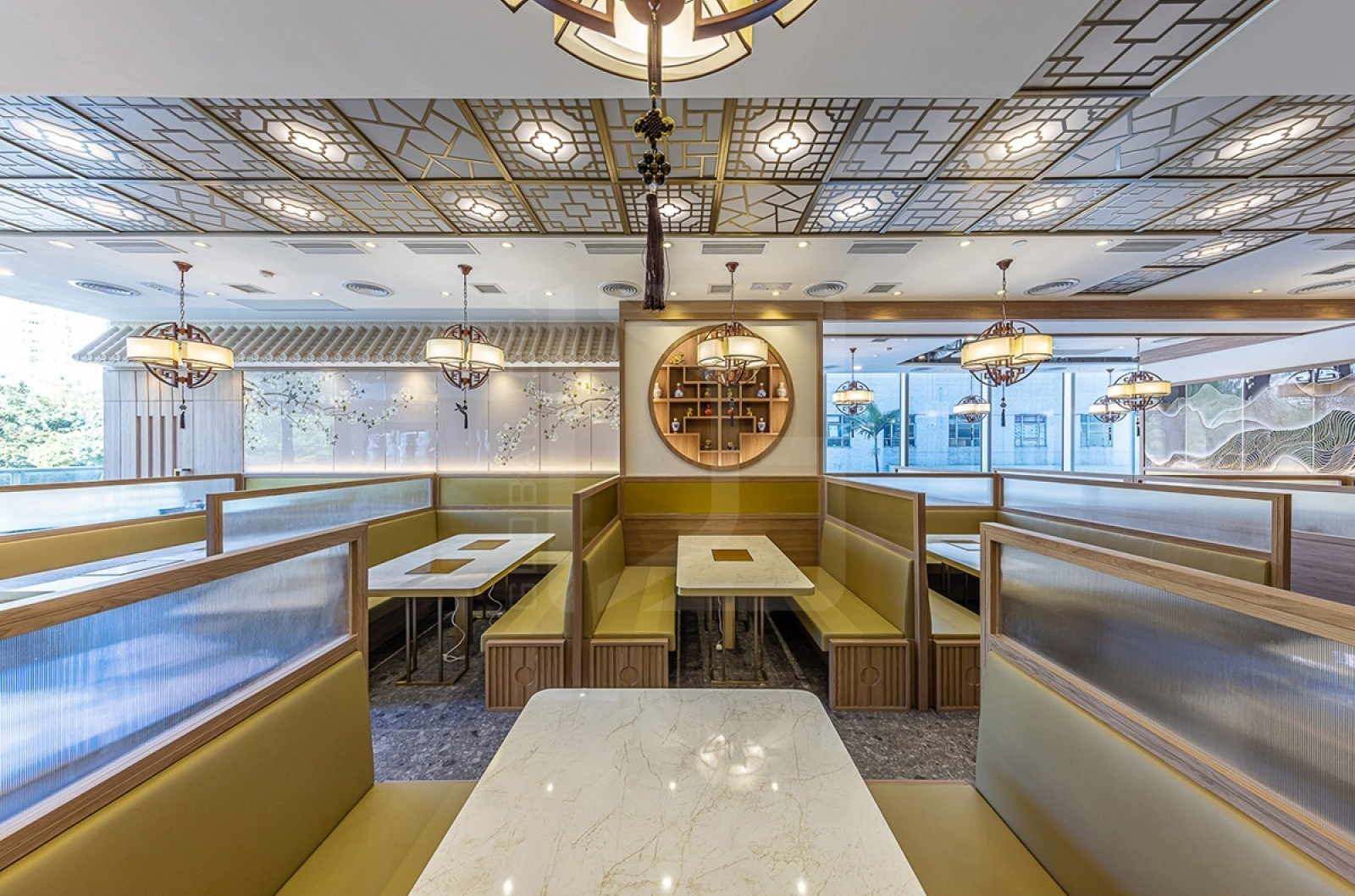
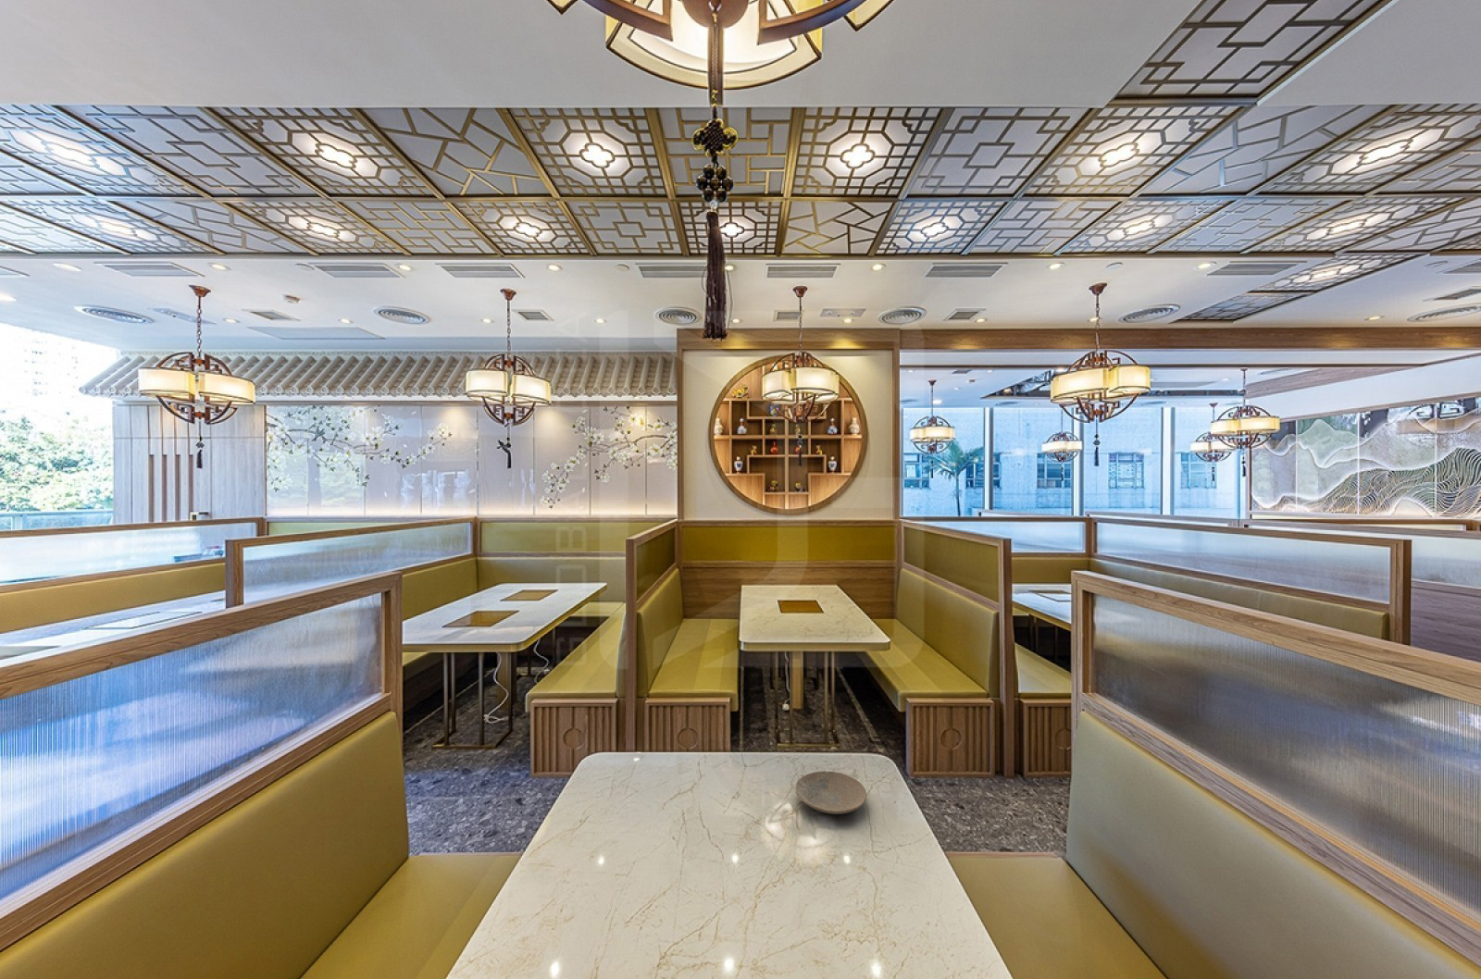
+ plate (831, 794)
